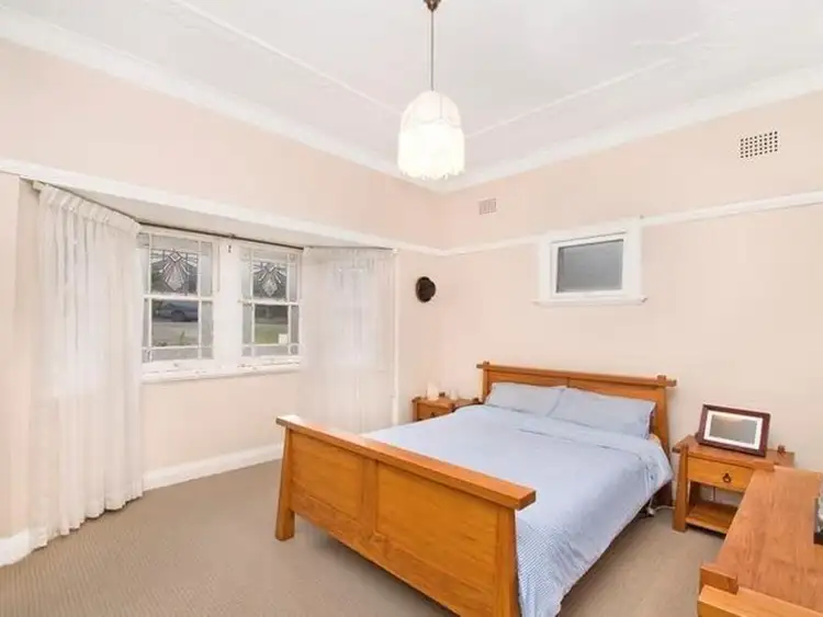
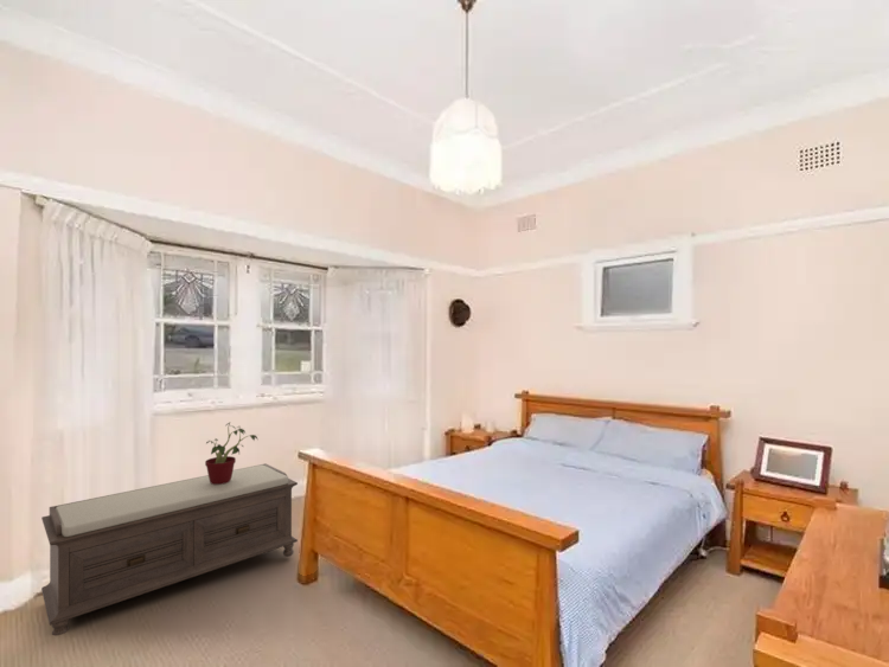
+ potted plant (232, 450)
+ bench (183, 533)
